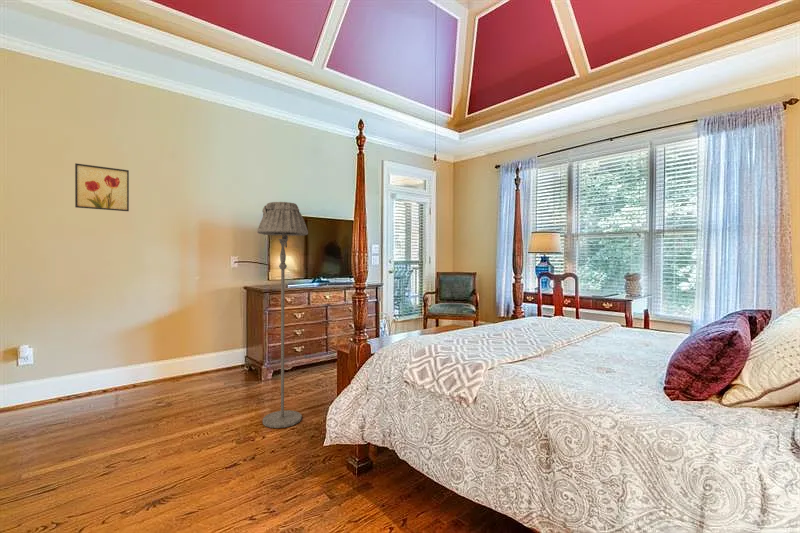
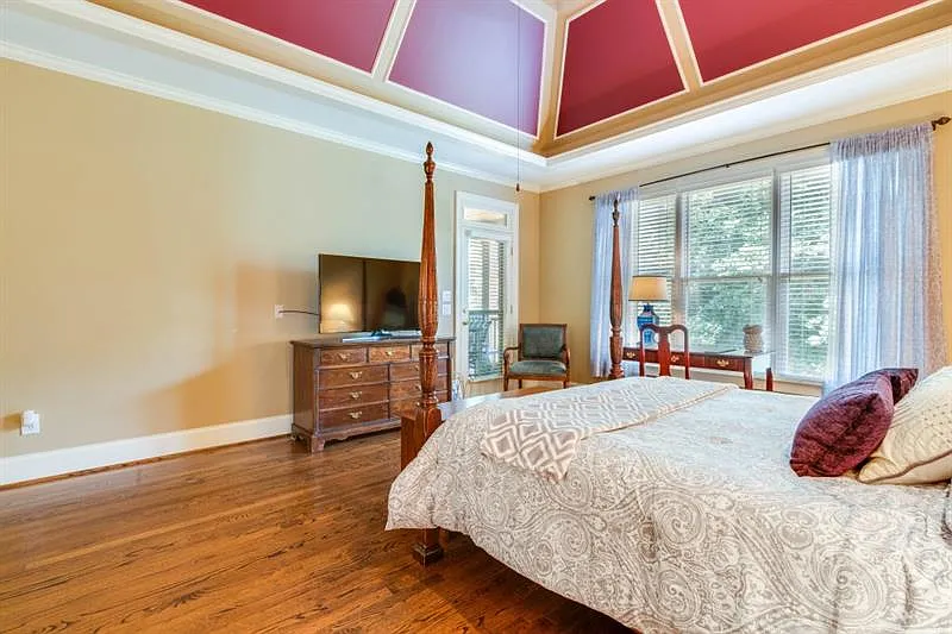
- floor lamp (282, 311)
- wall art (102, 188)
